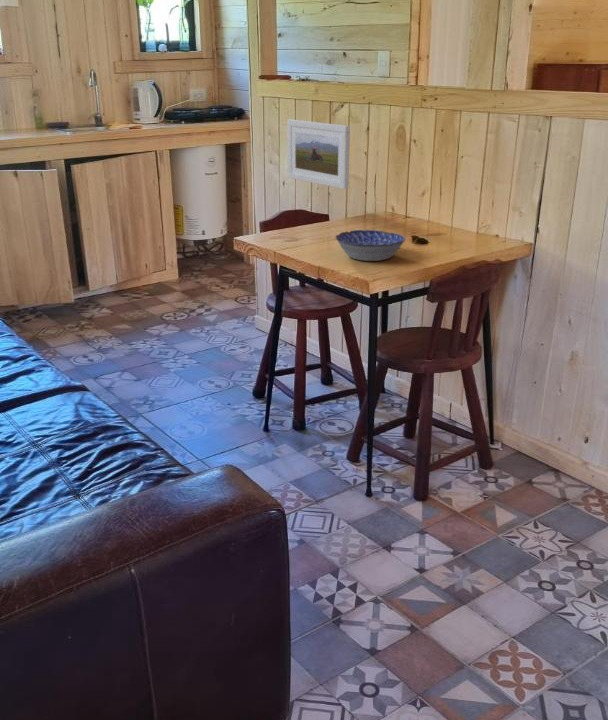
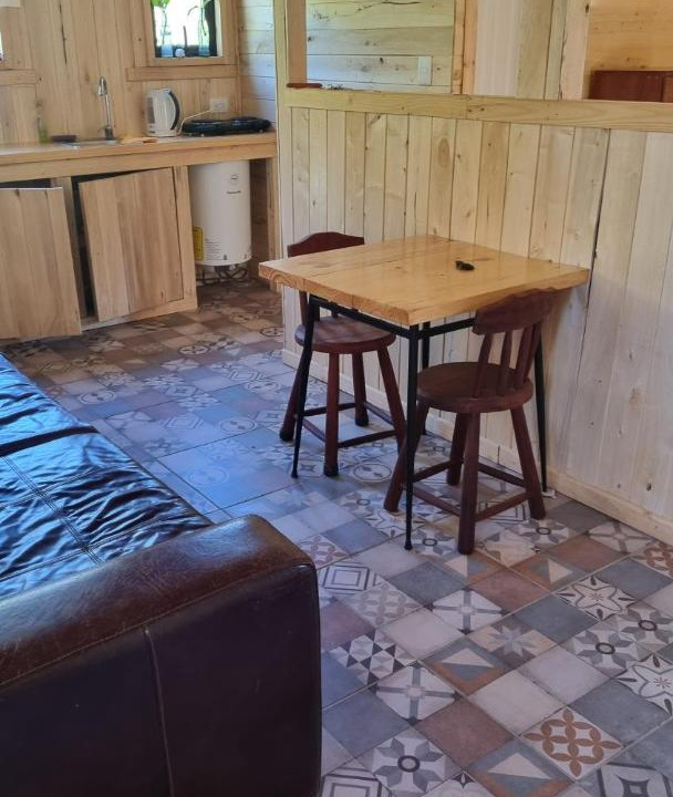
- bowl (369, 245)
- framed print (317, 153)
